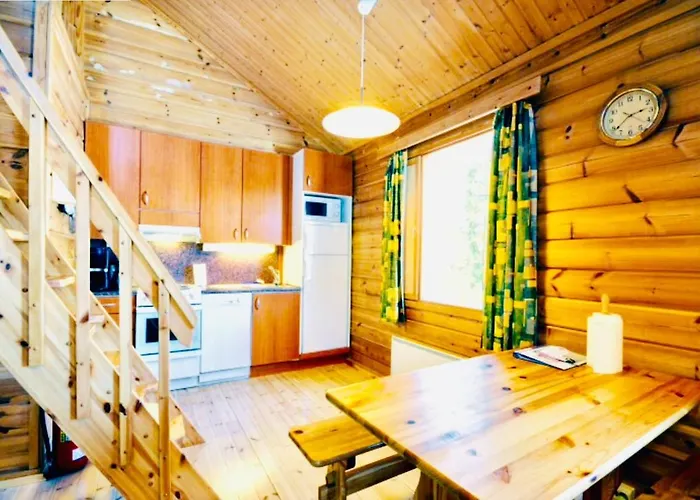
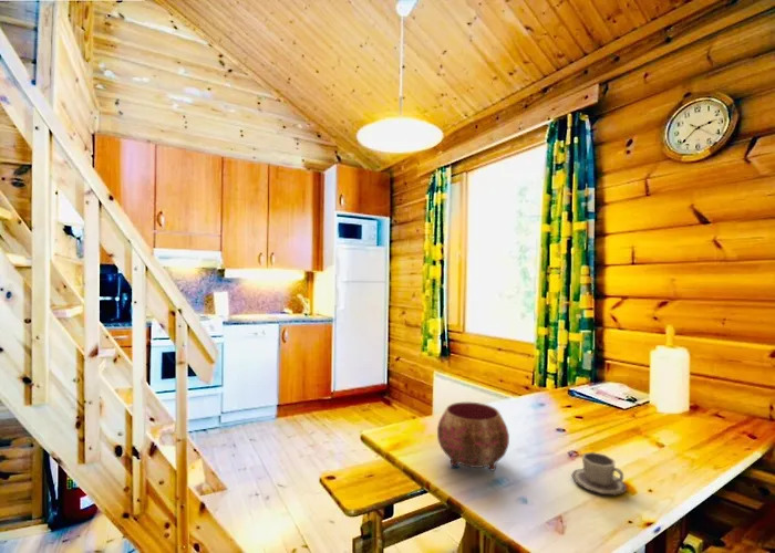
+ bowl (472, 437)
+ cup (598, 471)
